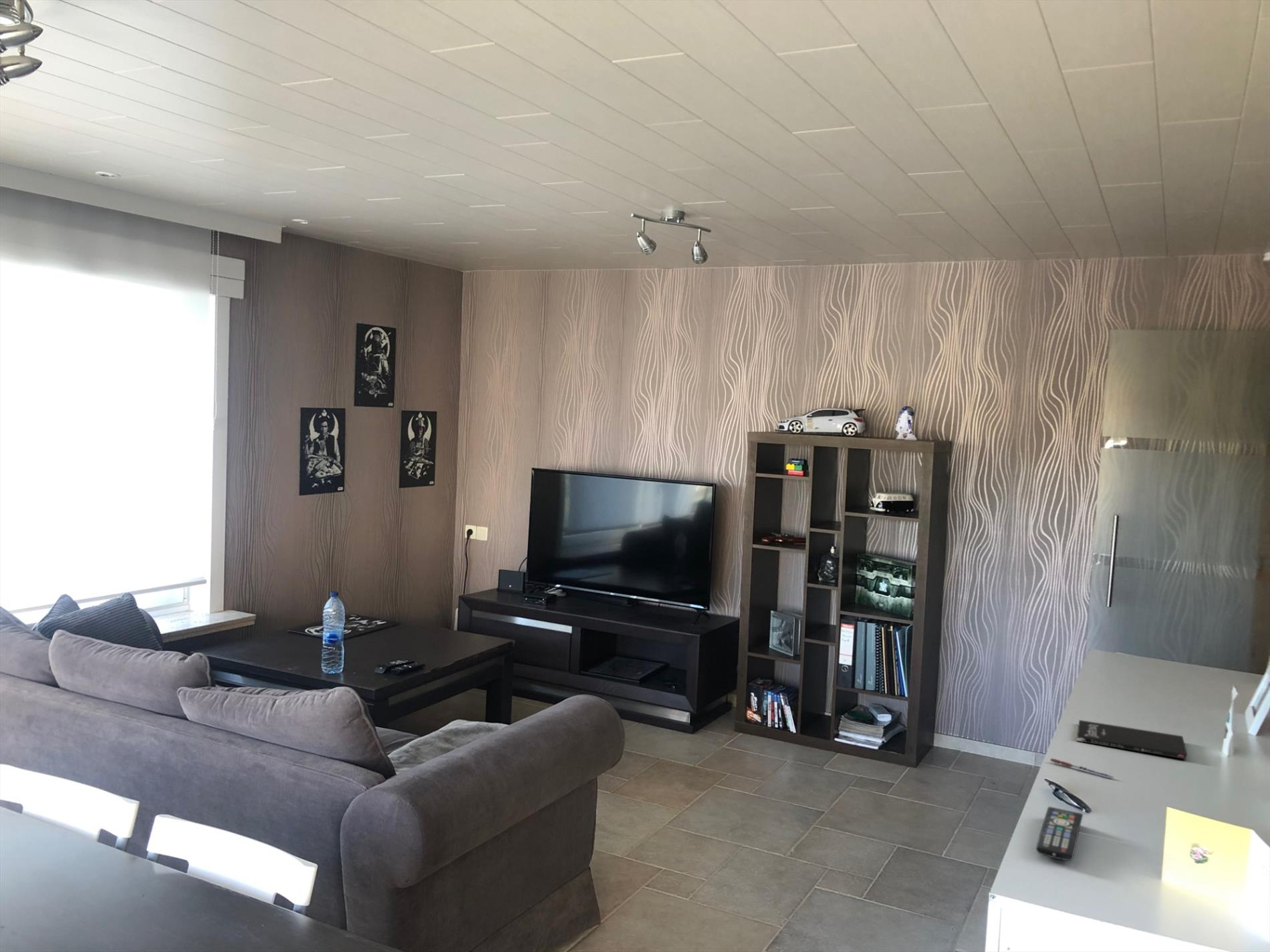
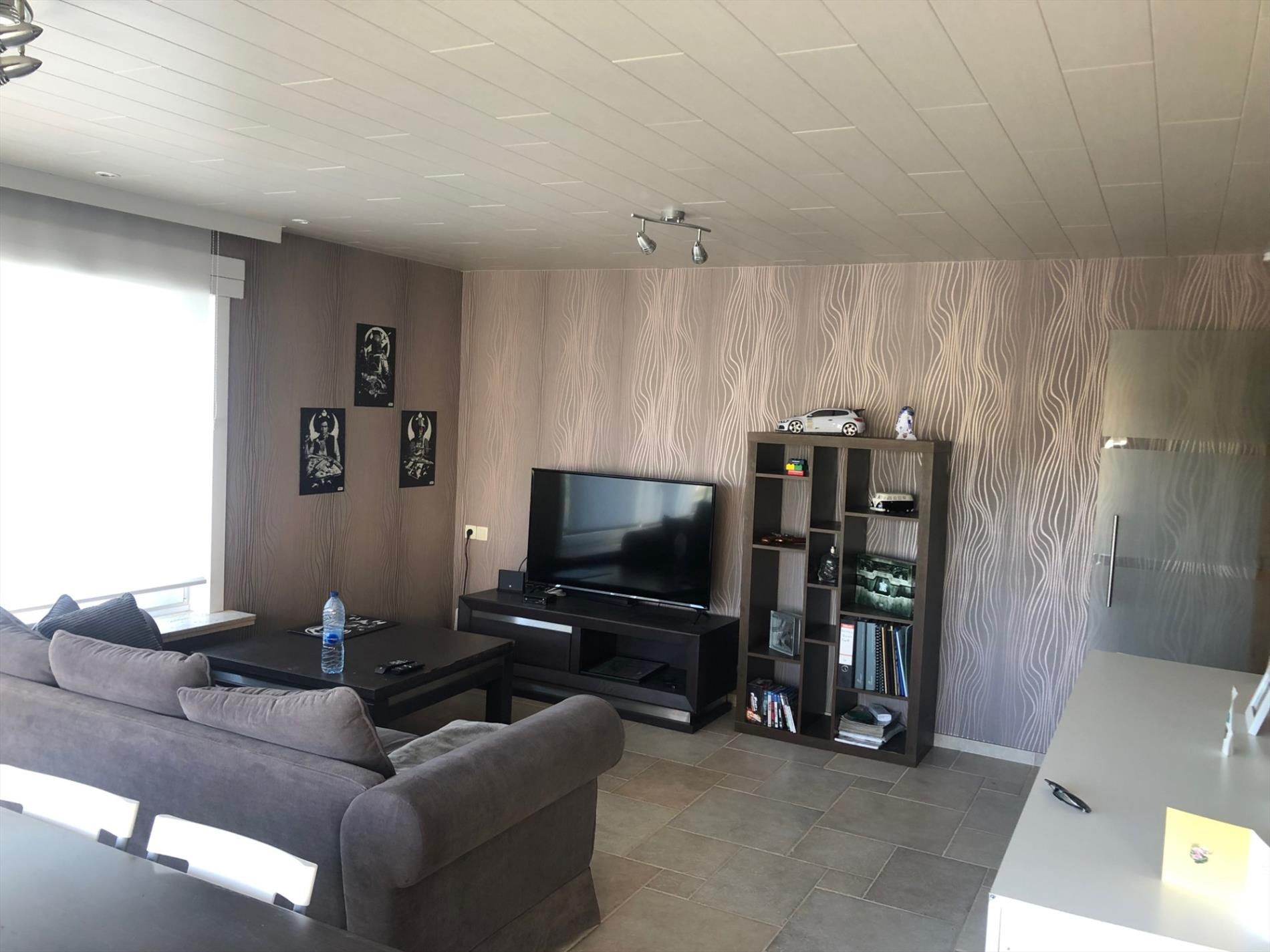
- pen (1081, 768)
- remote control (1060, 831)
- notebook (1130, 738)
